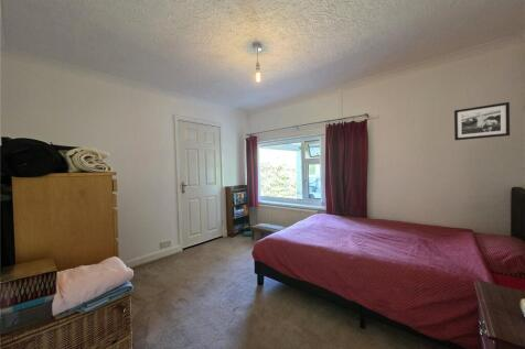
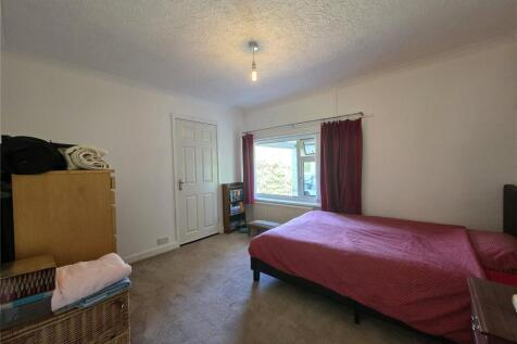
- picture frame (480, 122)
